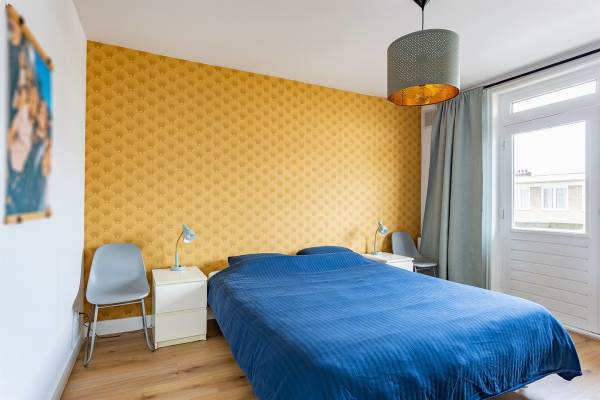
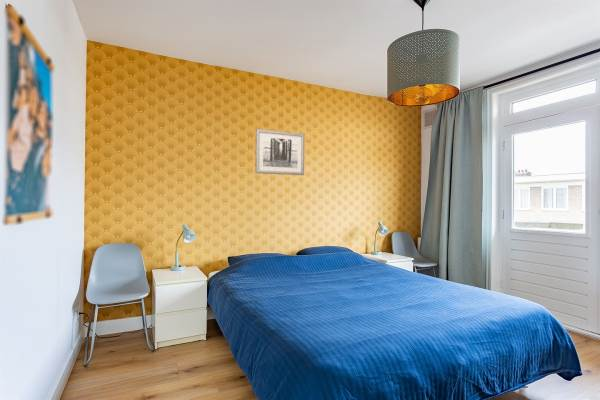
+ wall art (280, 152)
